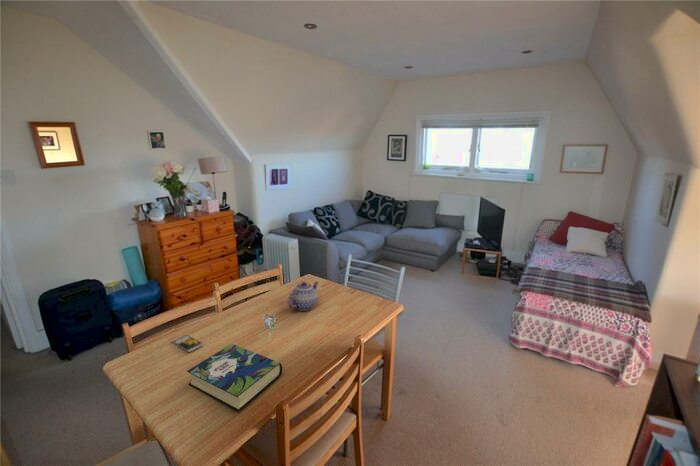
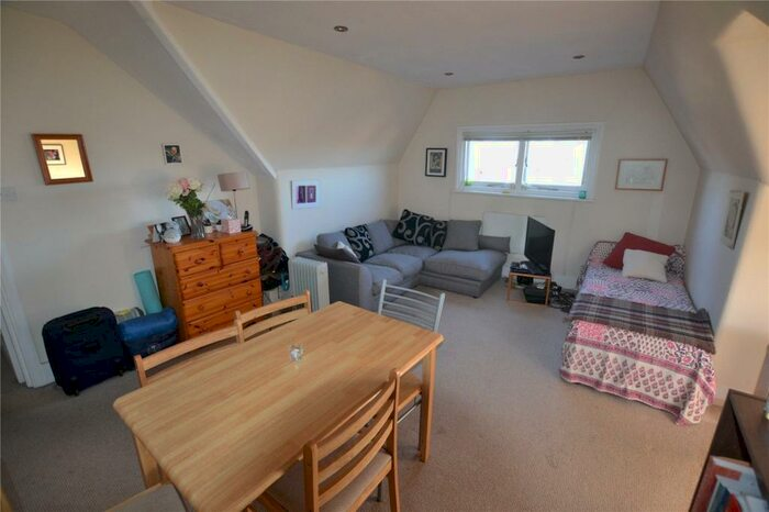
- book (235, 372)
- smartphone (187, 342)
- teapot (304, 294)
